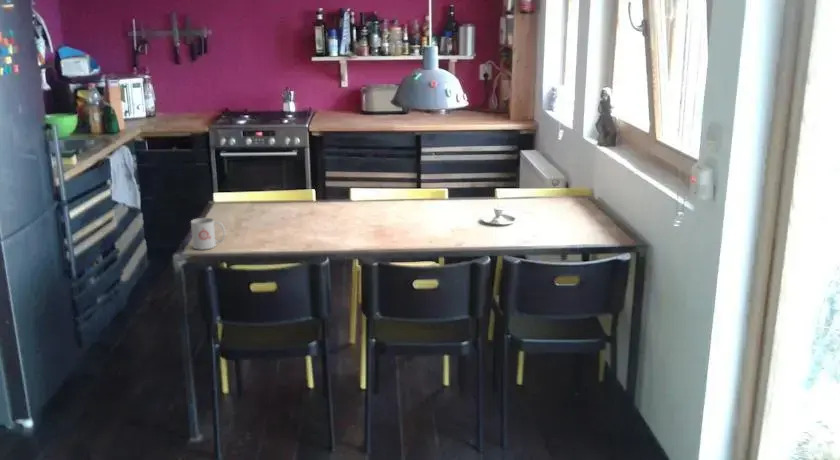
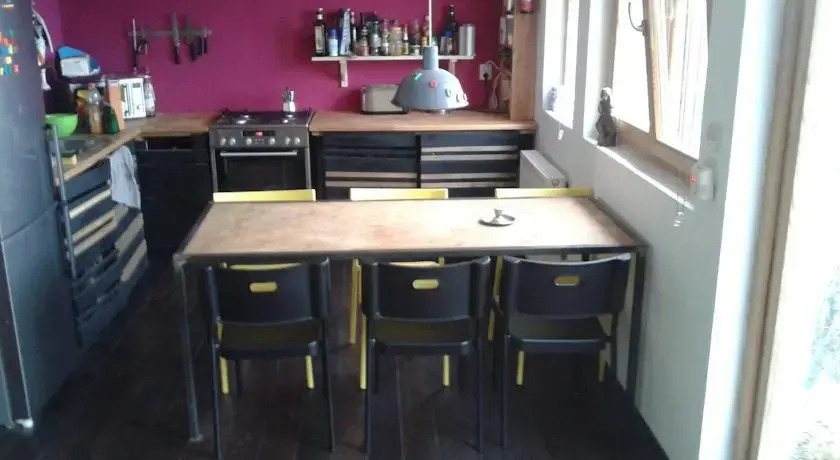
- mug (208, 233)
